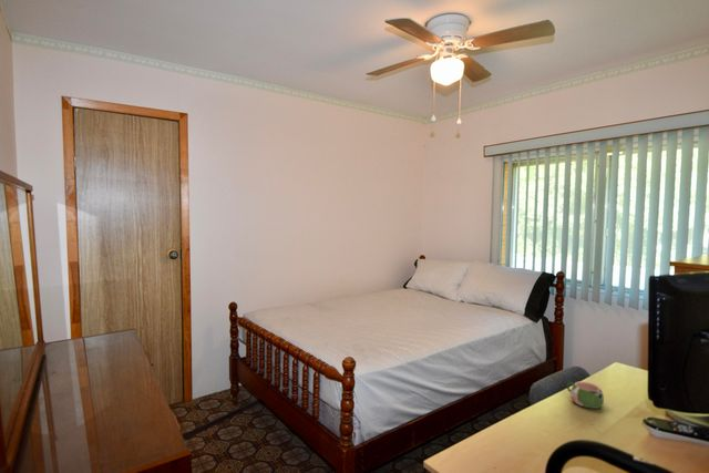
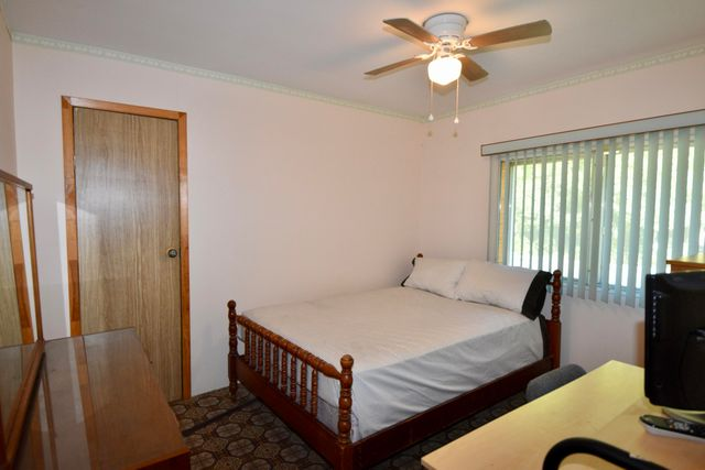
- mug (583, 392)
